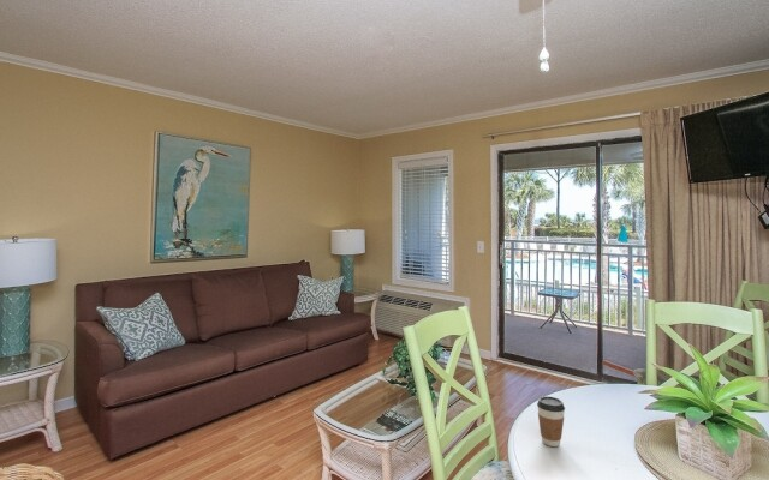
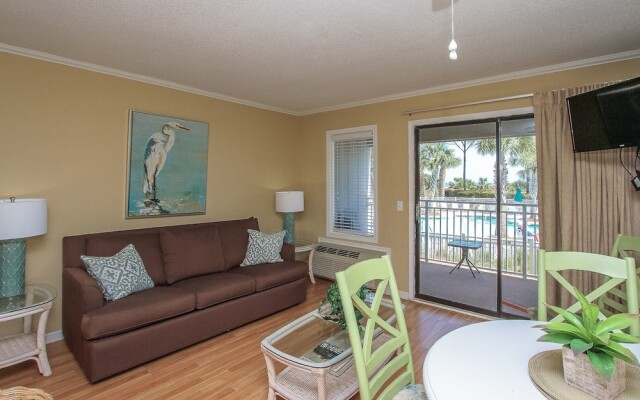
- coffee cup (550, 421)
